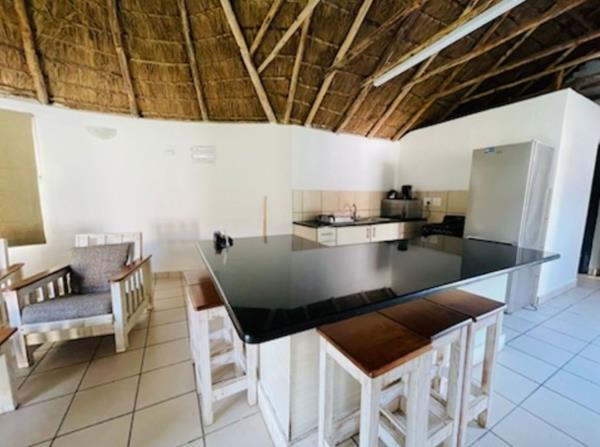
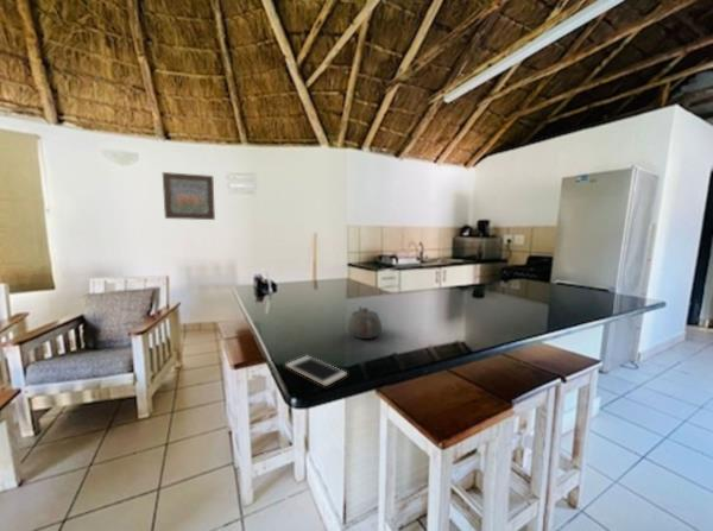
+ teapot (364, 321)
+ wall art (189, 196)
+ cell phone (315, 369)
